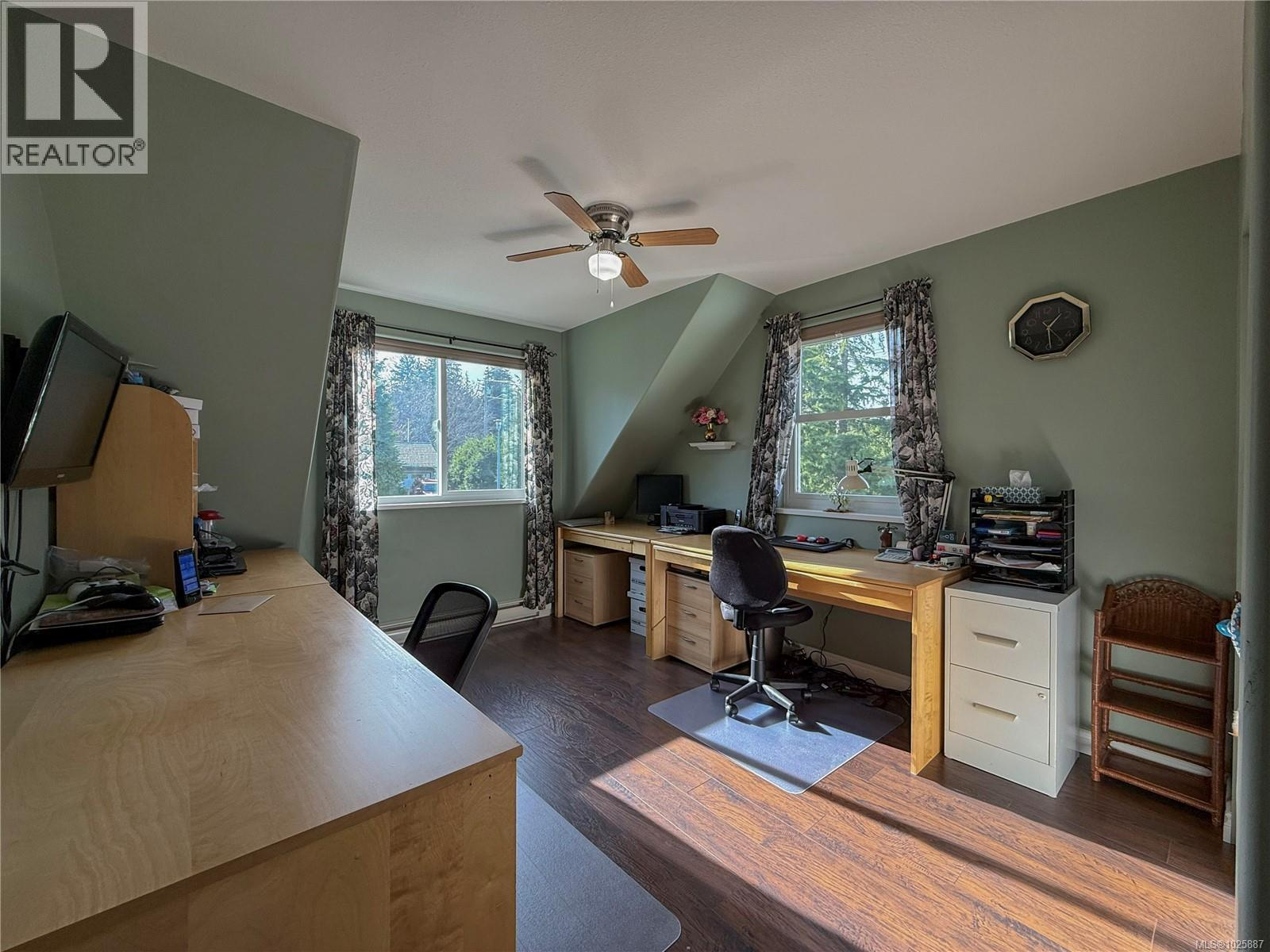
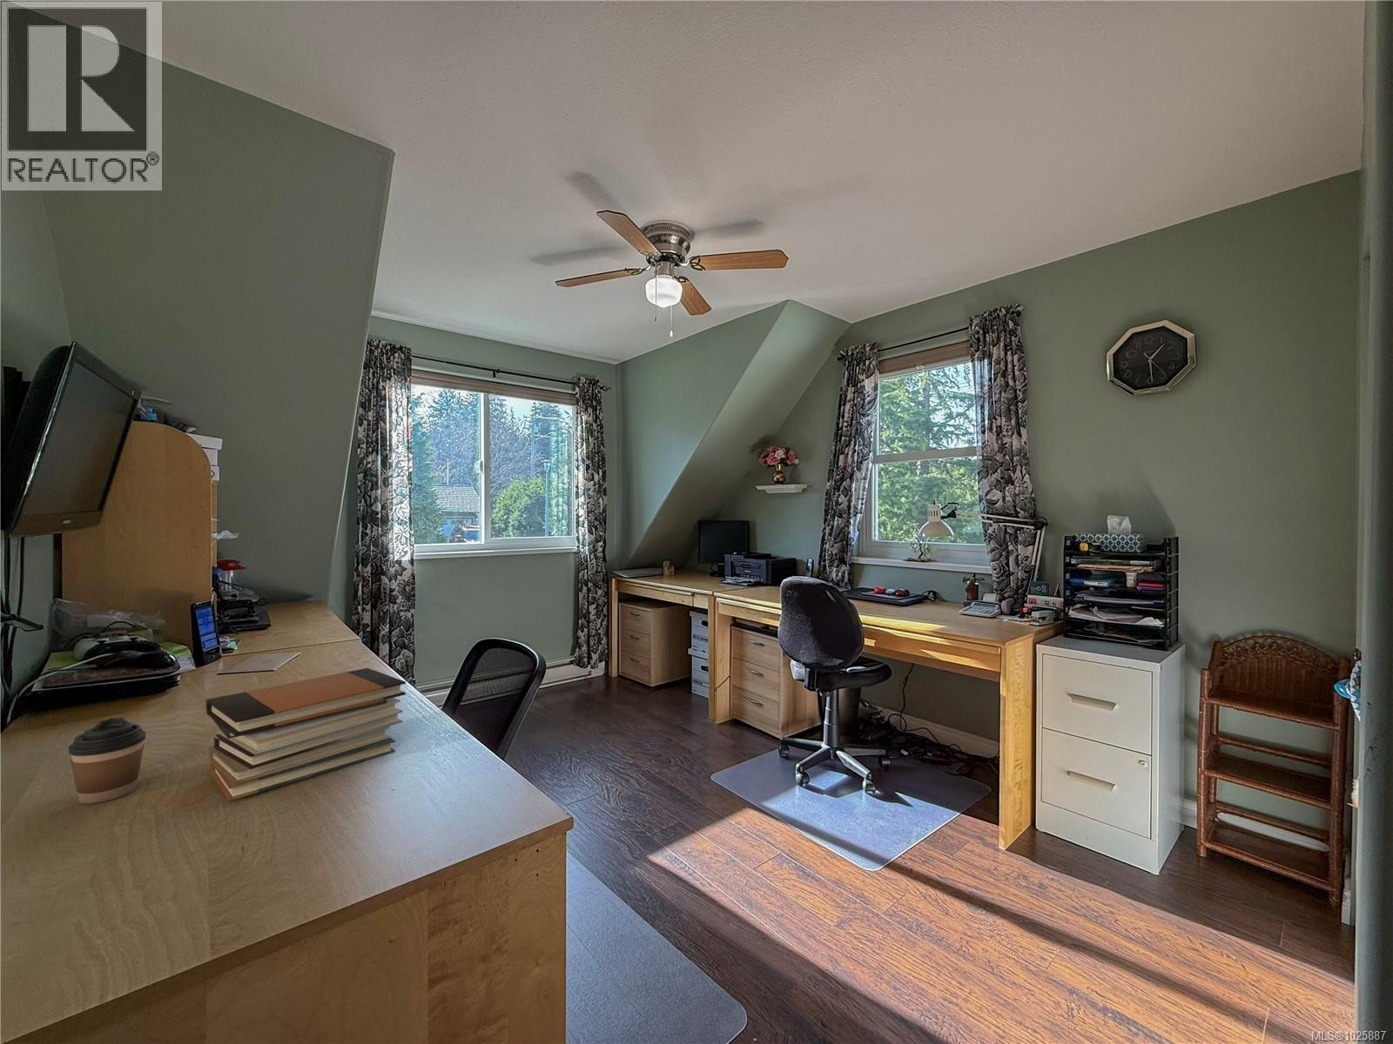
+ book stack (310, 726)
+ coffee cup (107, 758)
